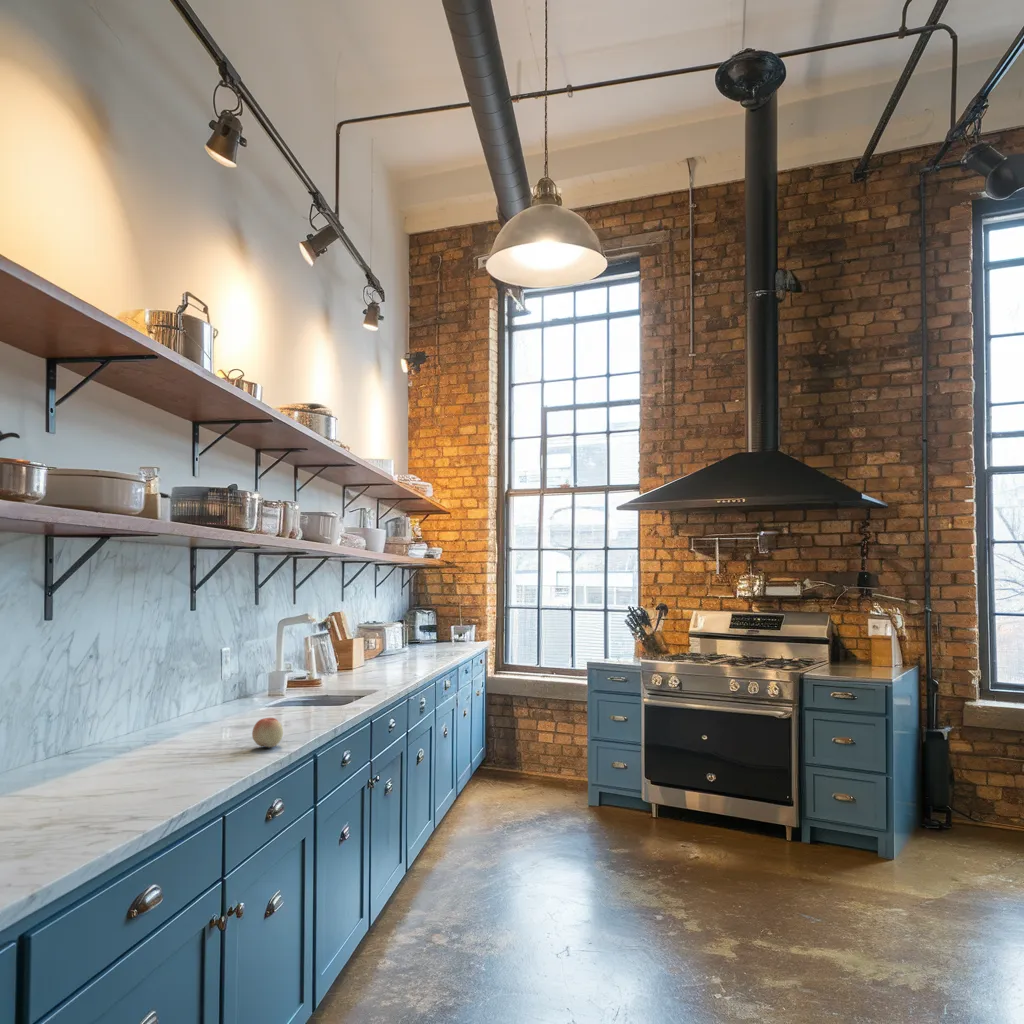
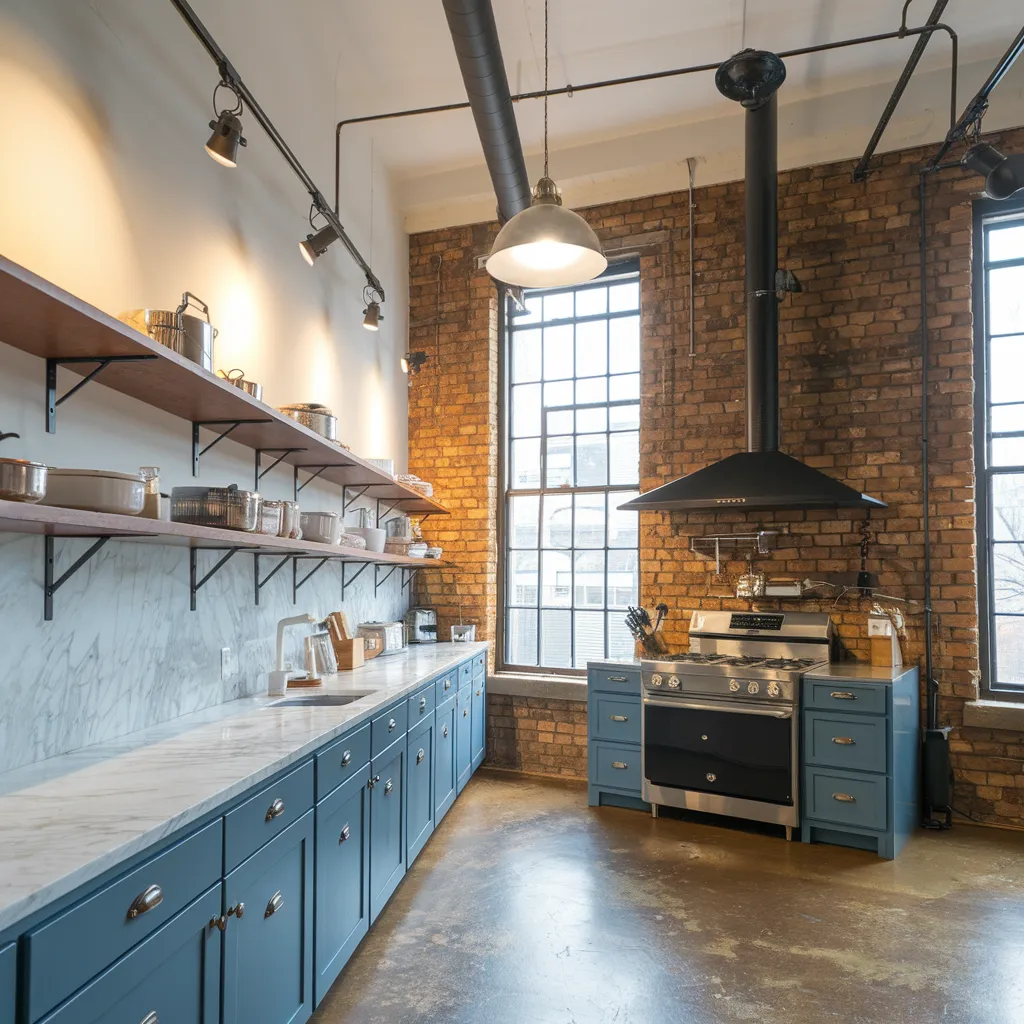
- fruit (268, 732)
